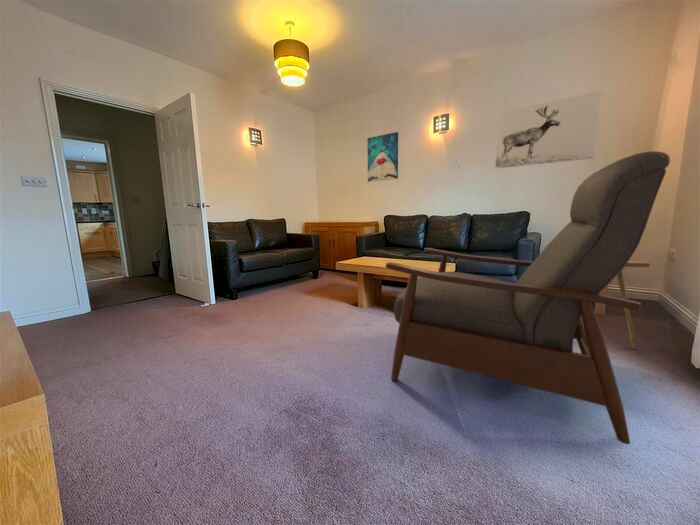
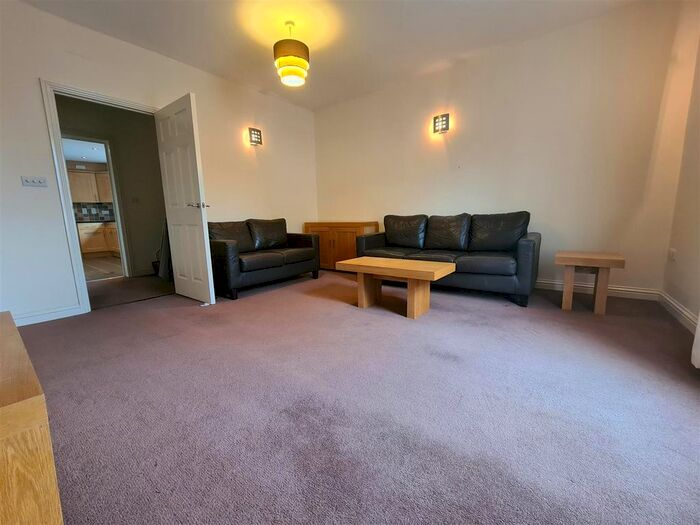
- wall art (543, 133)
- wall art (382, 158)
- chair (497, 279)
- side table (620, 290)
